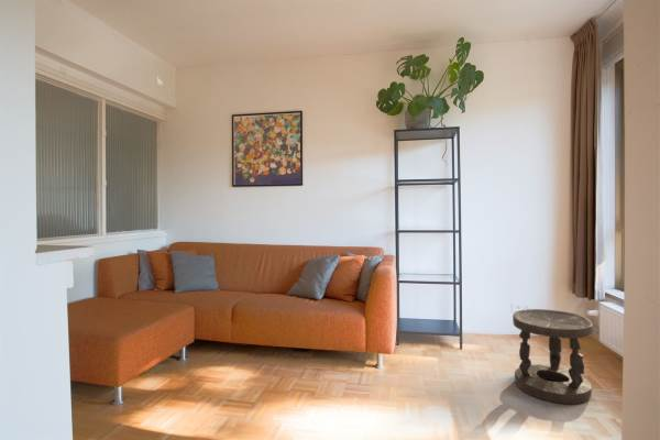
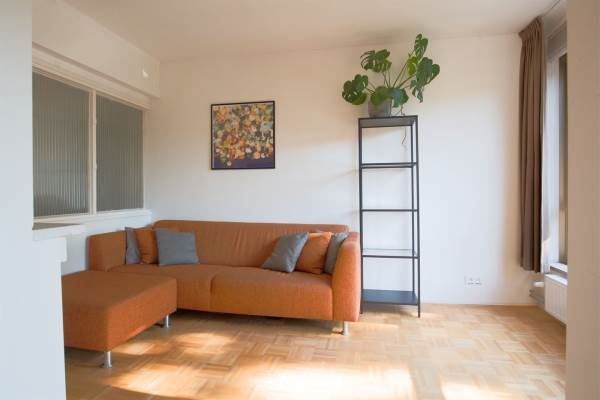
- stool (550, 352)
